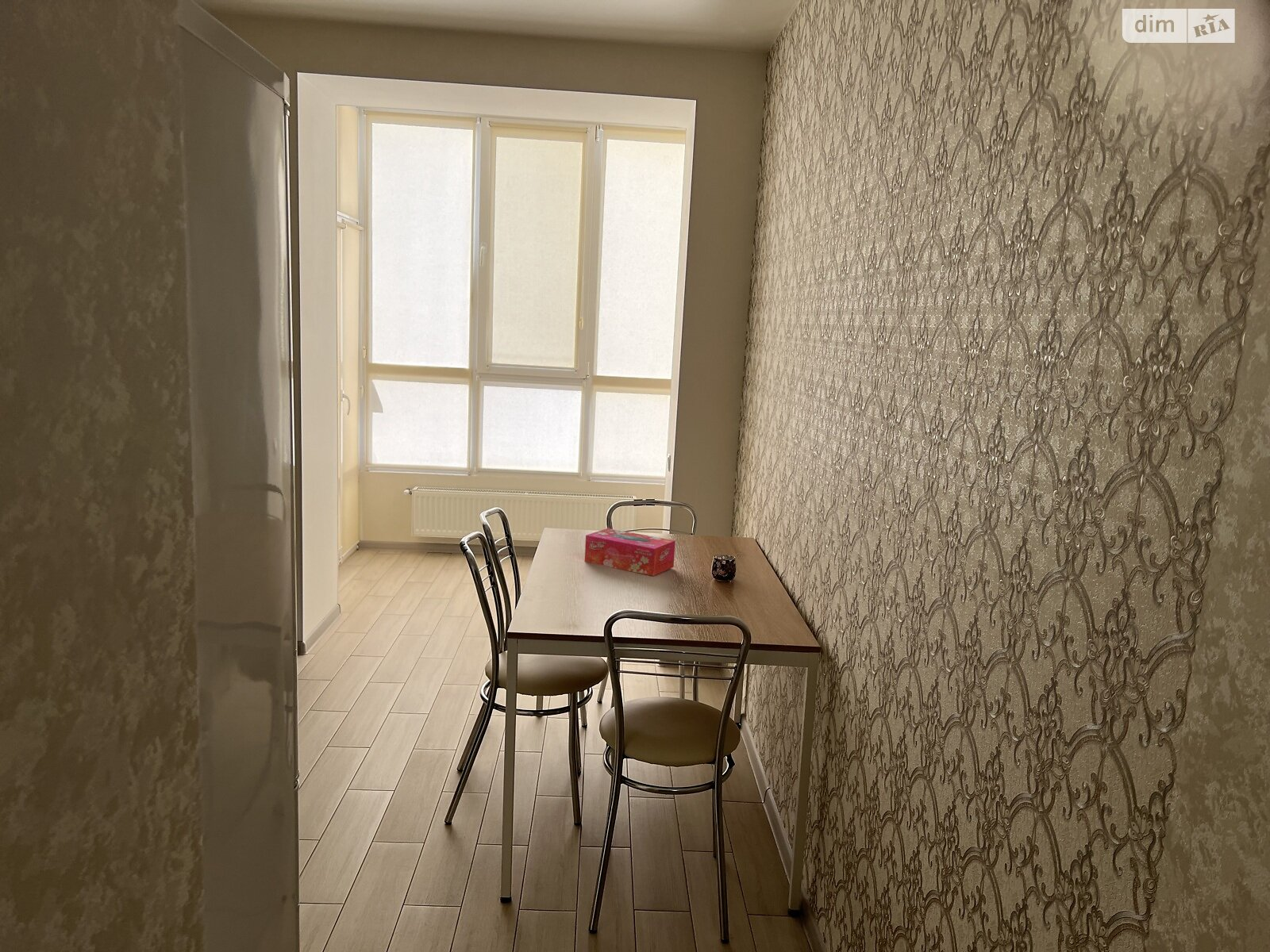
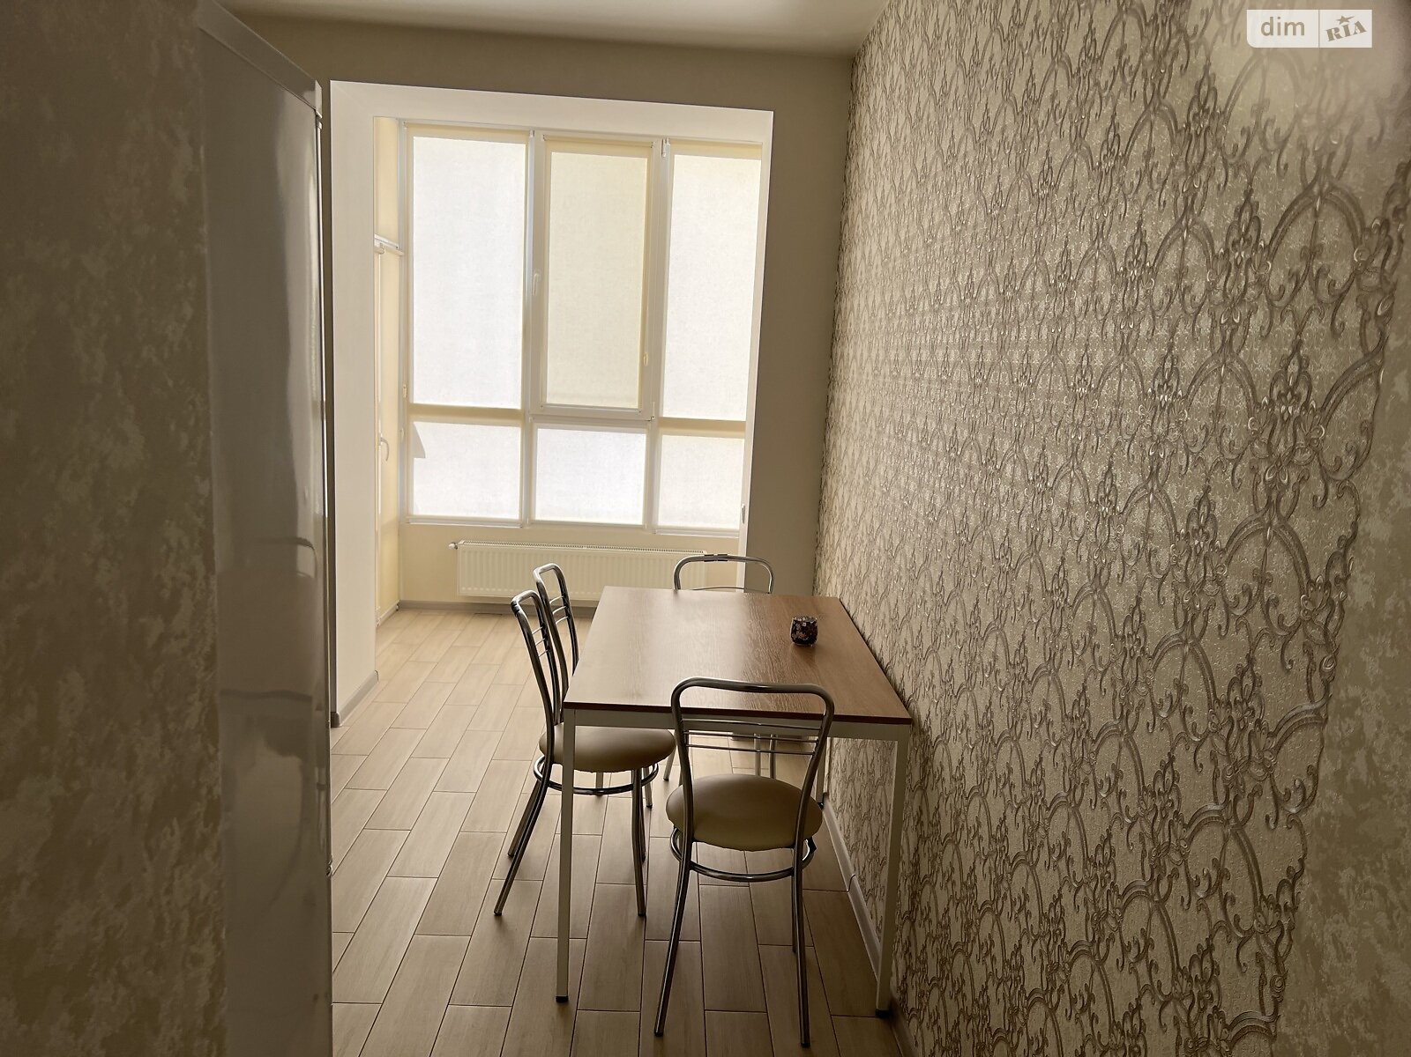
- tissue box (629, 551)
